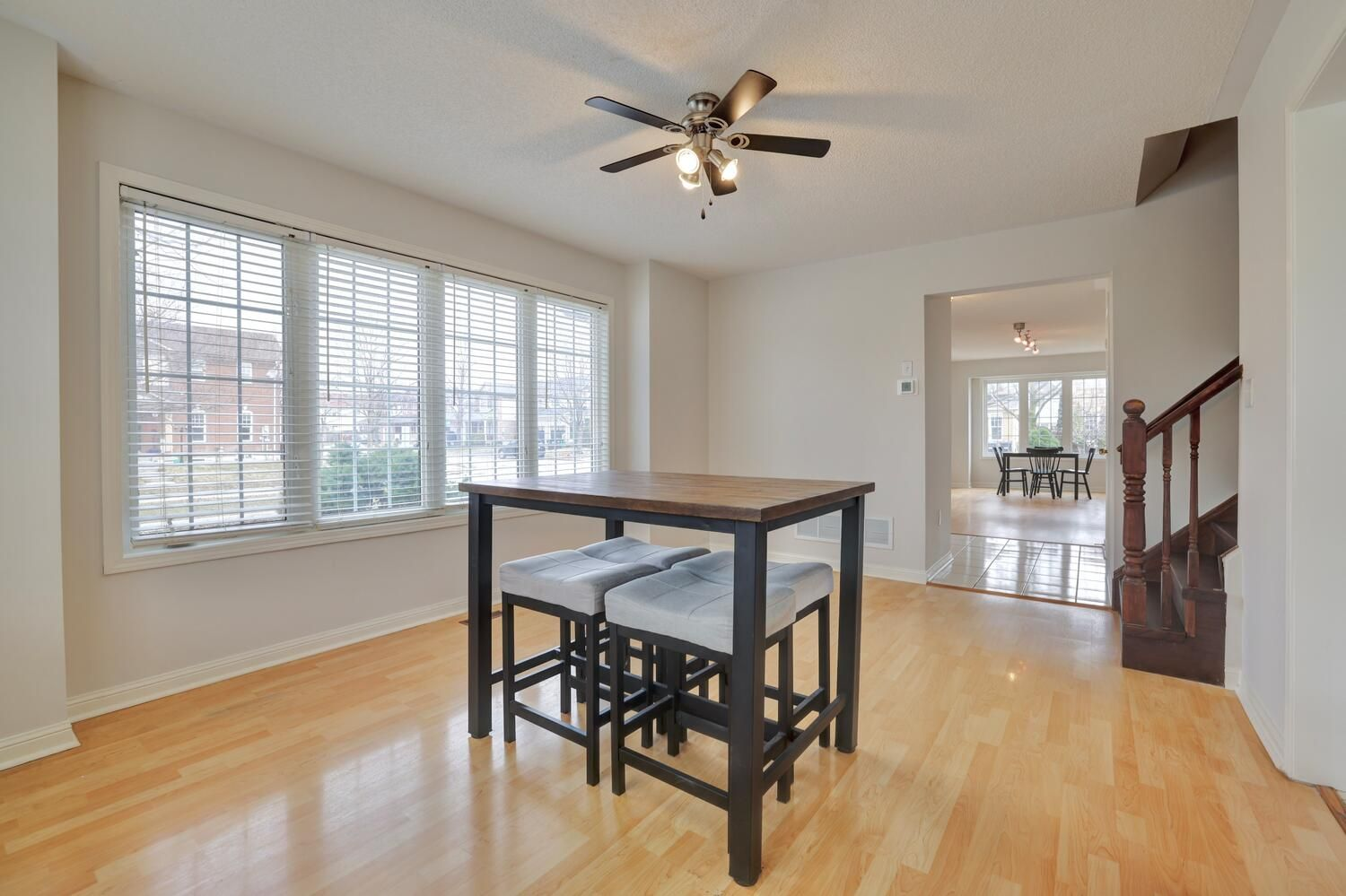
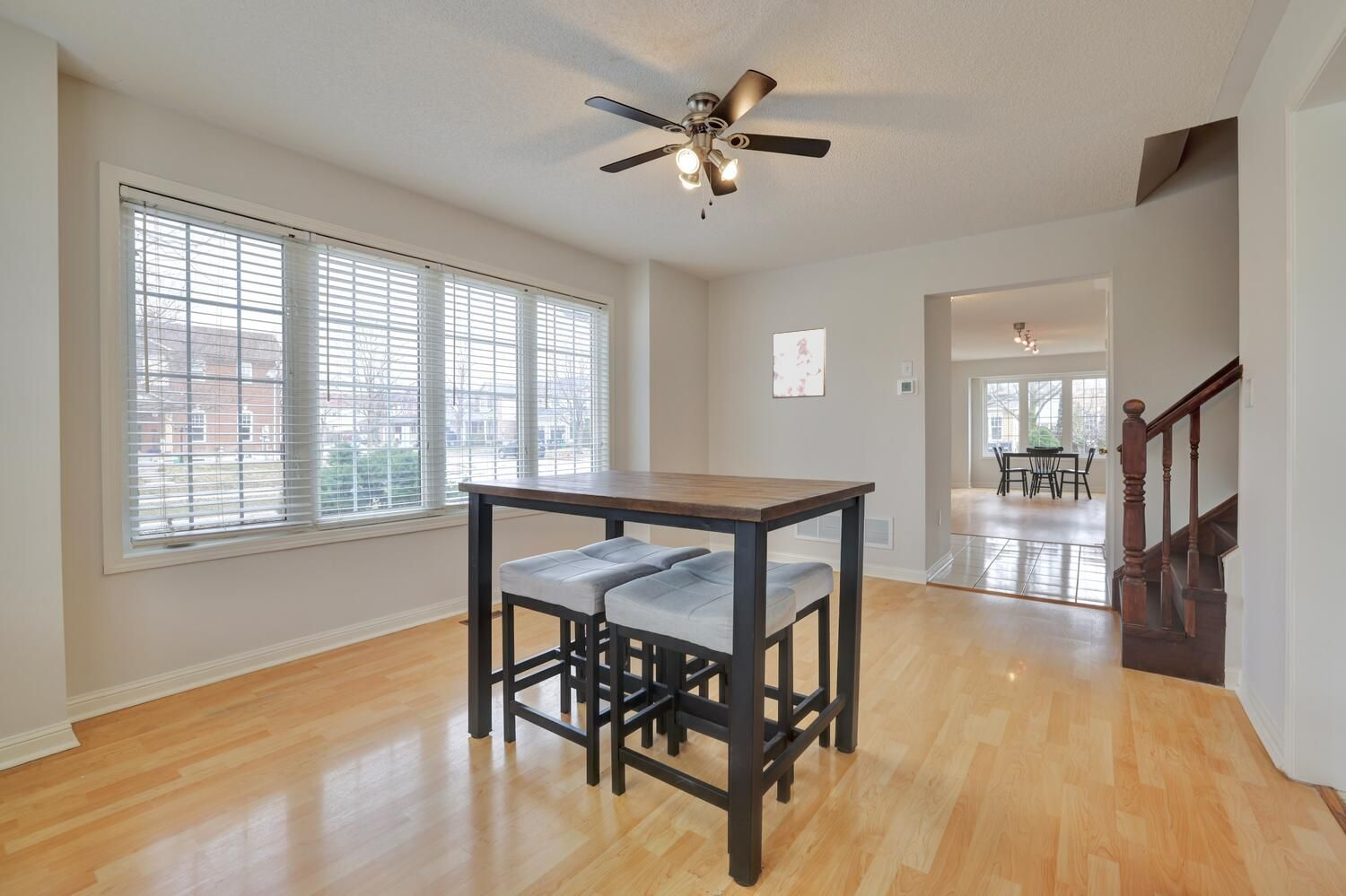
+ wall art (798, 363)
